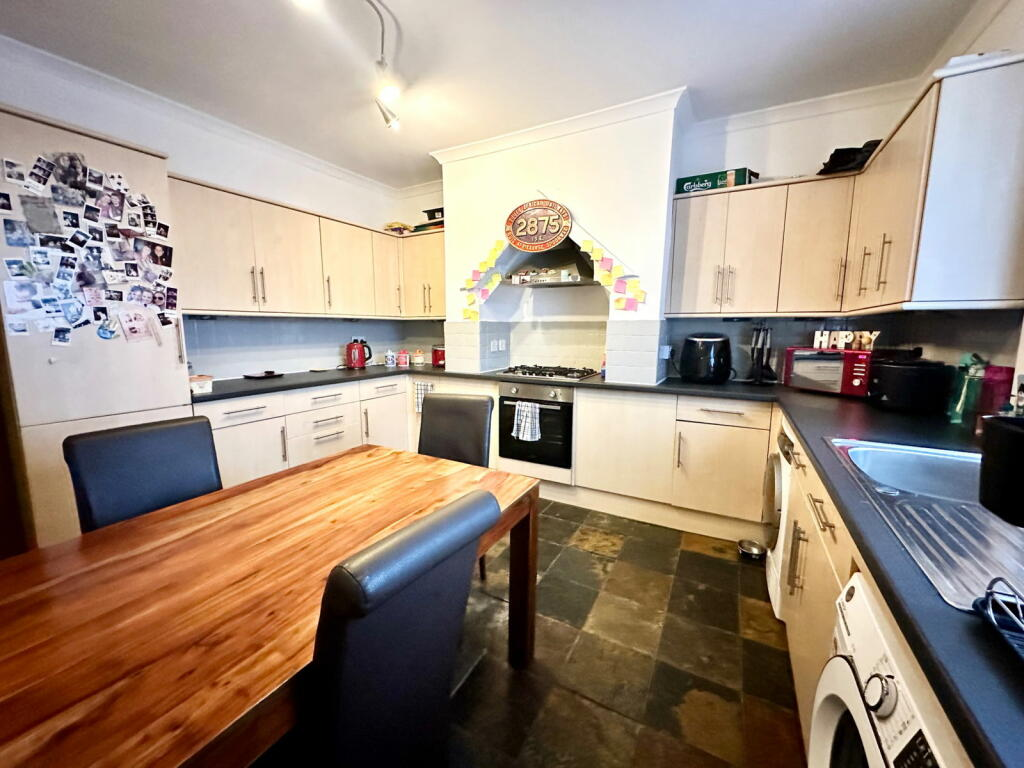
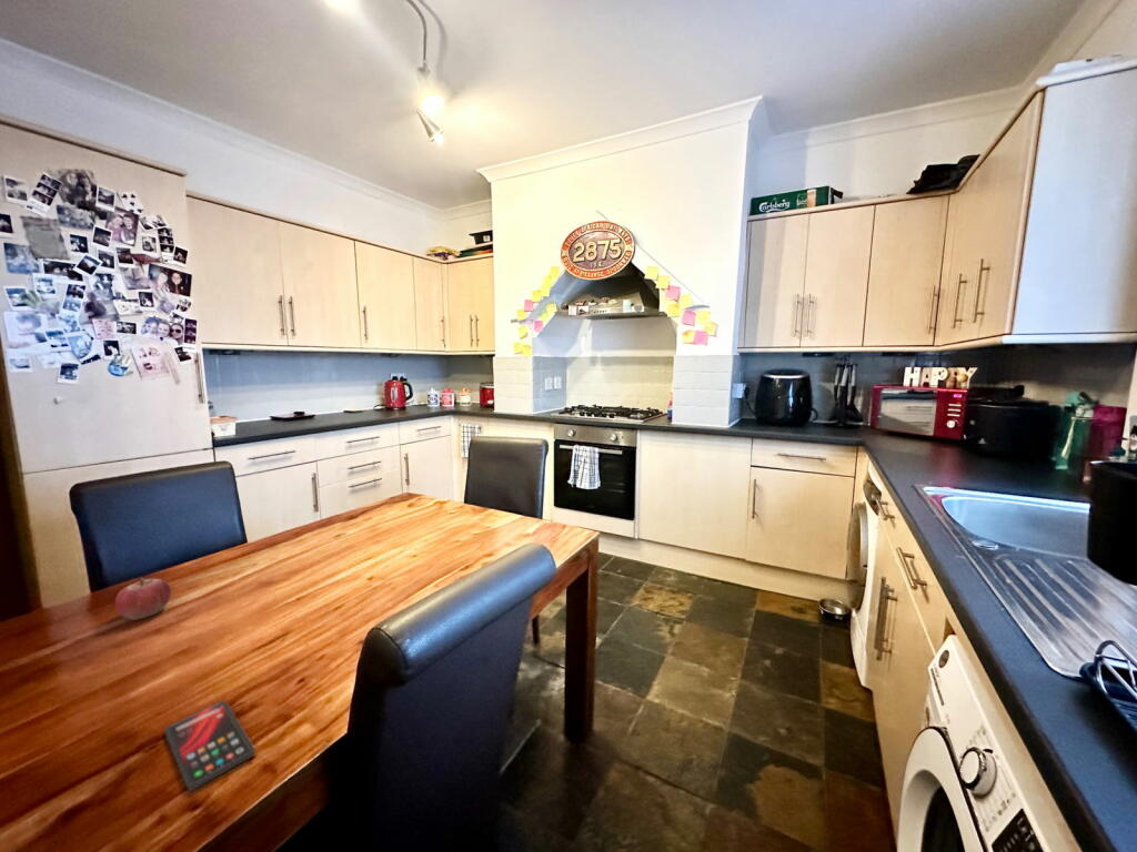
+ smartphone (209, 740)
+ fruit (142, 595)
